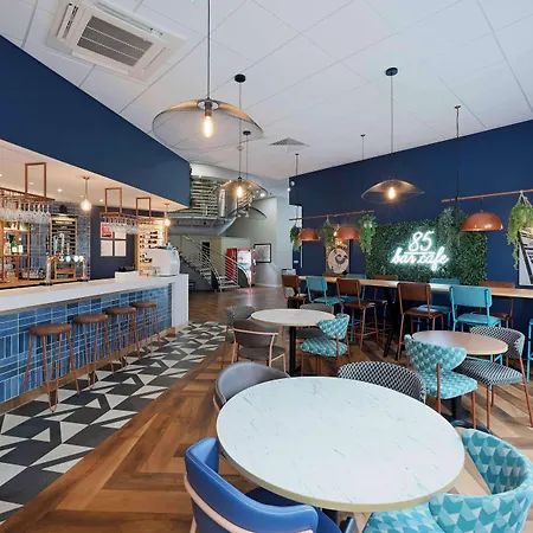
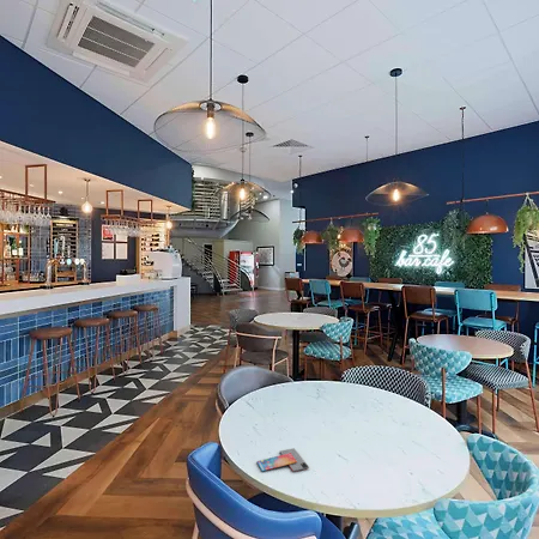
+ smartphone (280, 460)
